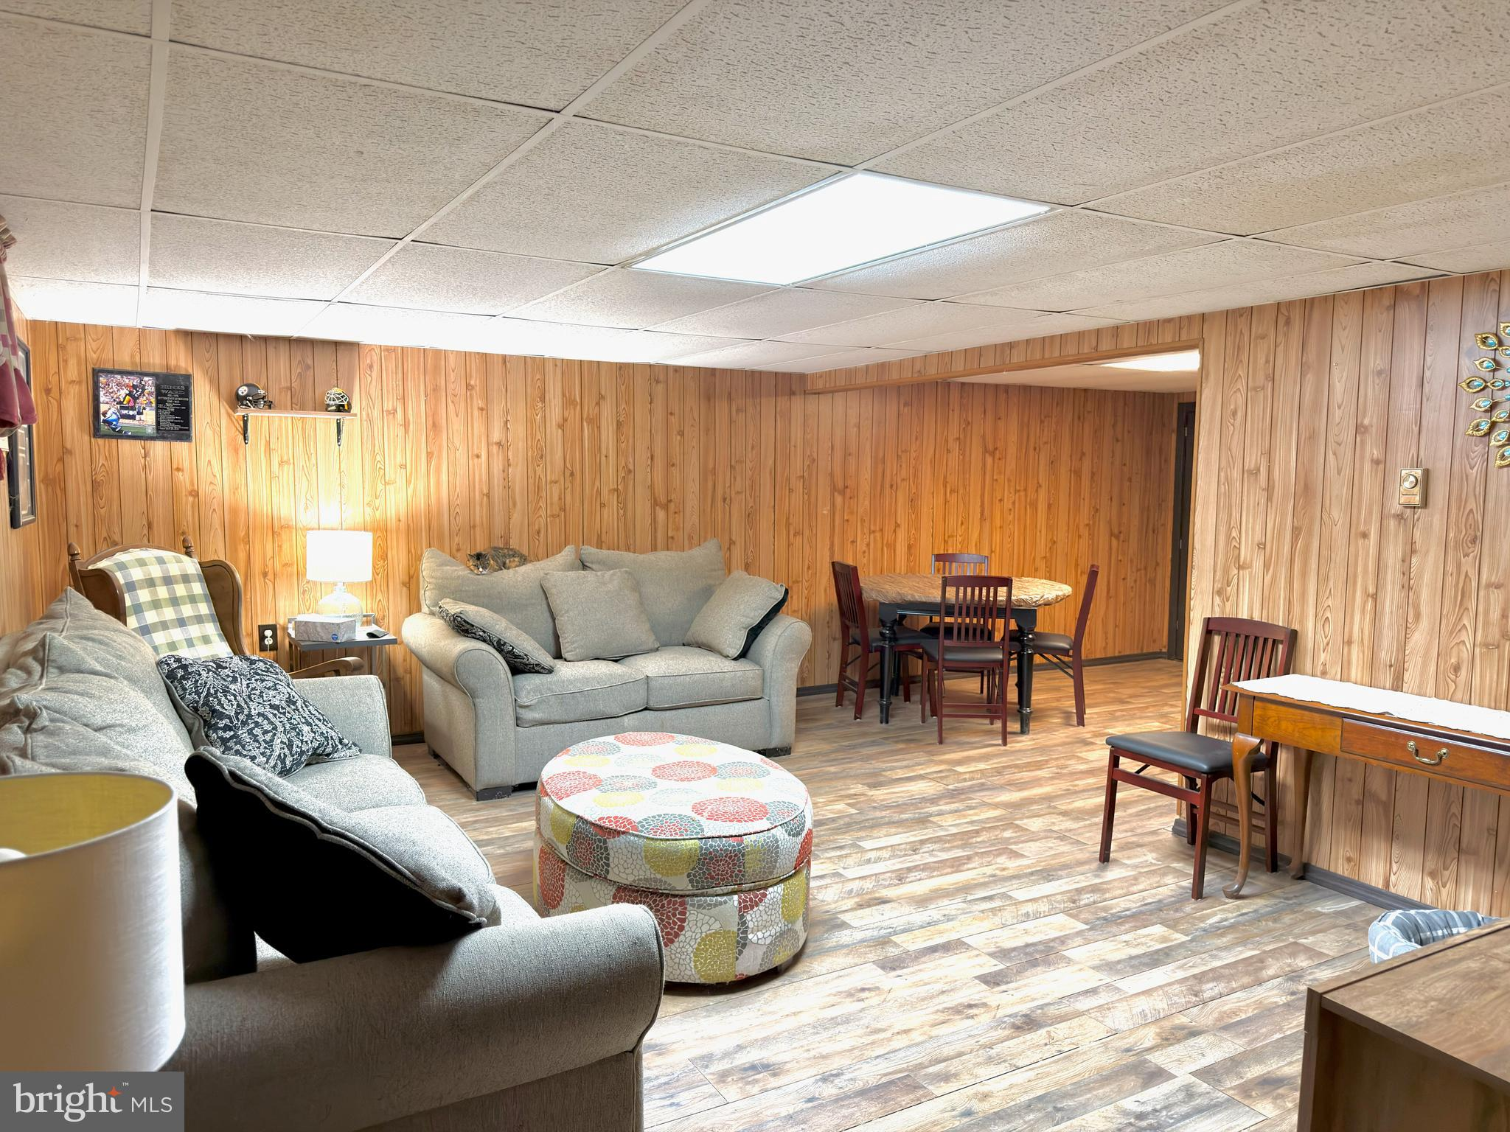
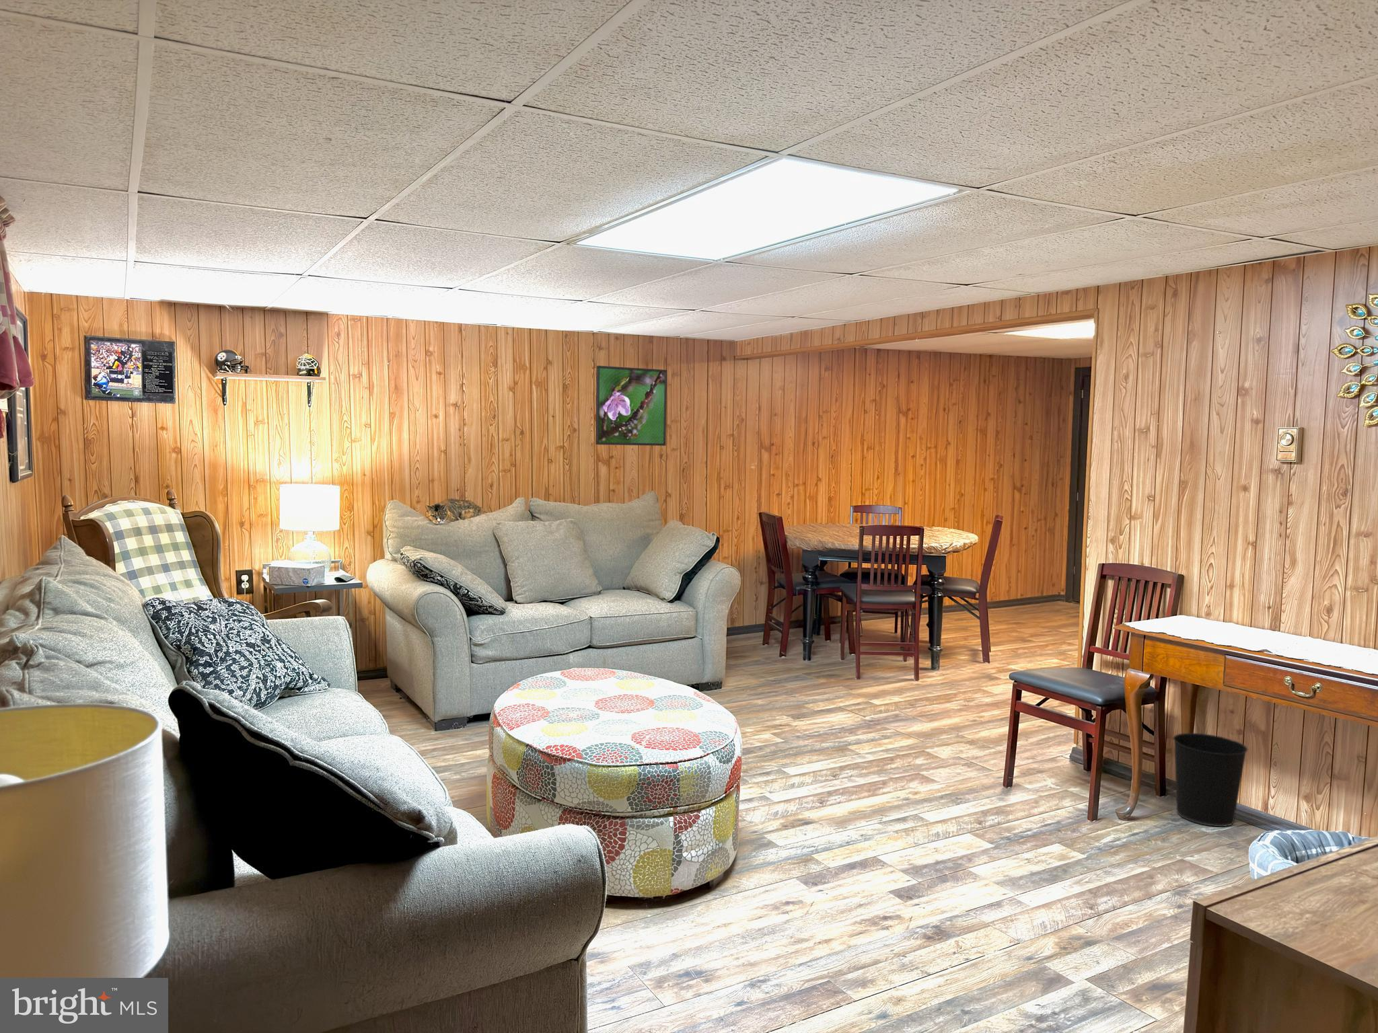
+ wastebasket (1207, 779)
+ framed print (631, 406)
